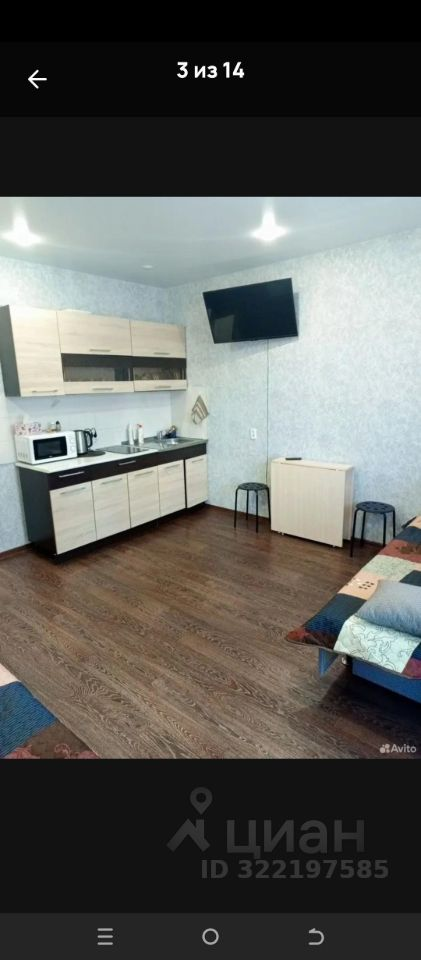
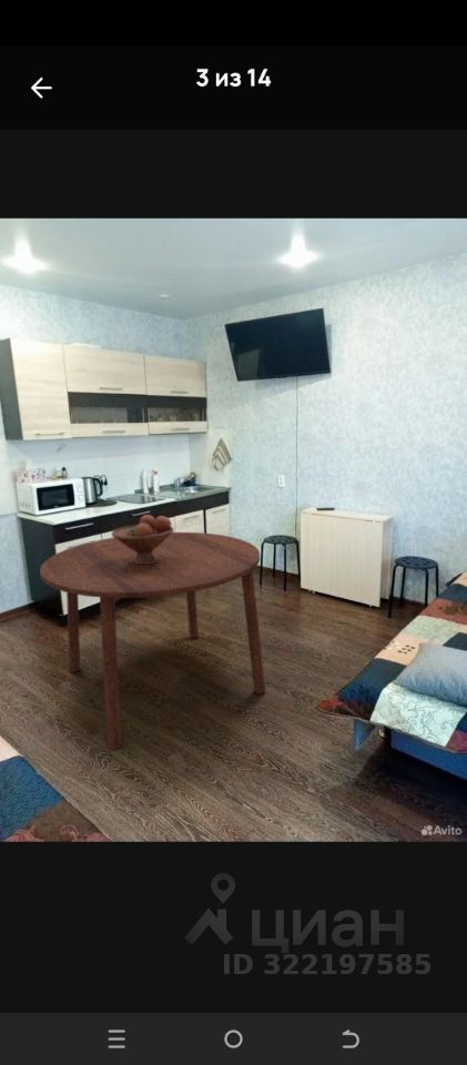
+ fruit bowl (143, 539)
+ dining table (158, 596)
